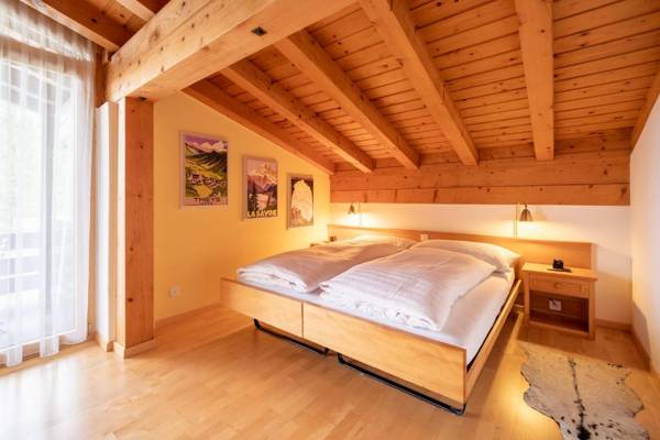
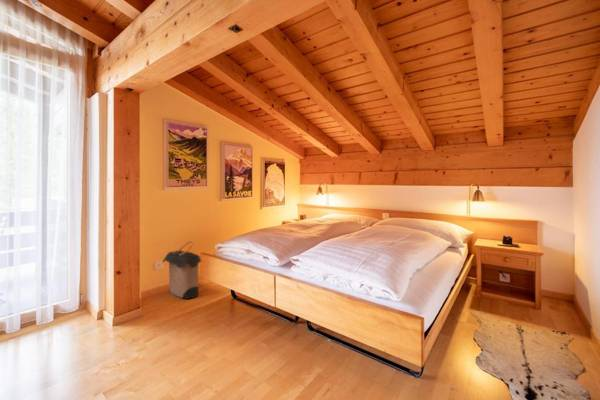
+ laundry hamper (181, 267)
